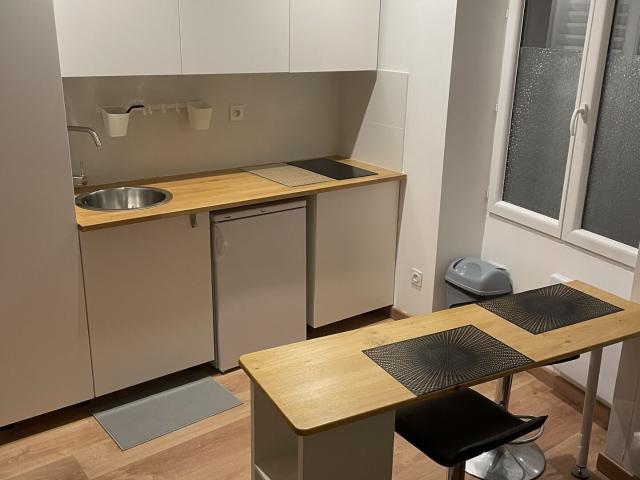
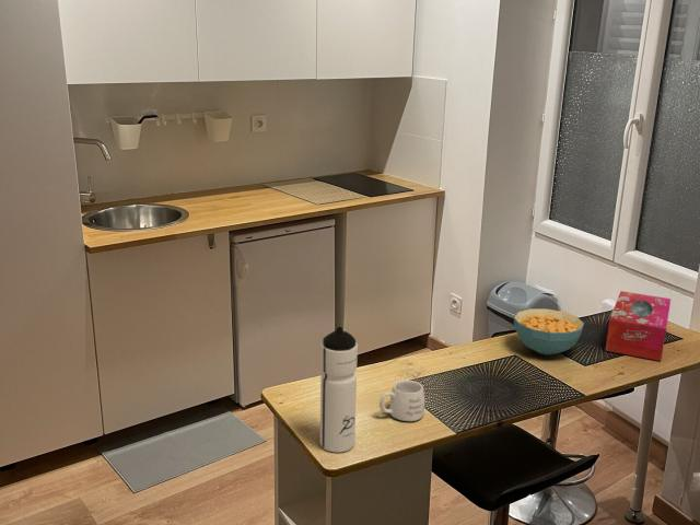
+ tissue box (639, 324)
+ cereal bowl (547, 335)
+ water bottle (338, 386)
+ mug (401, 400)
